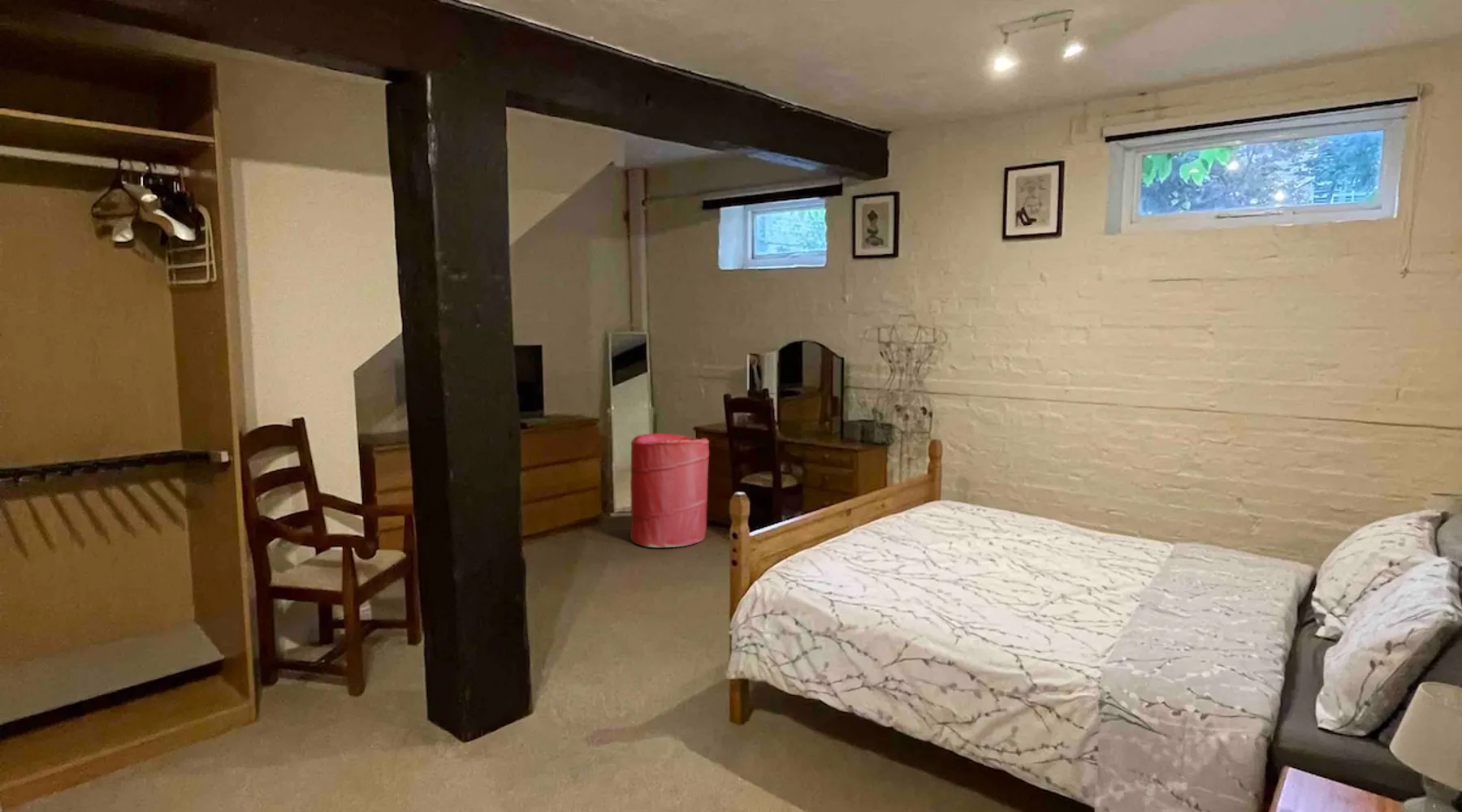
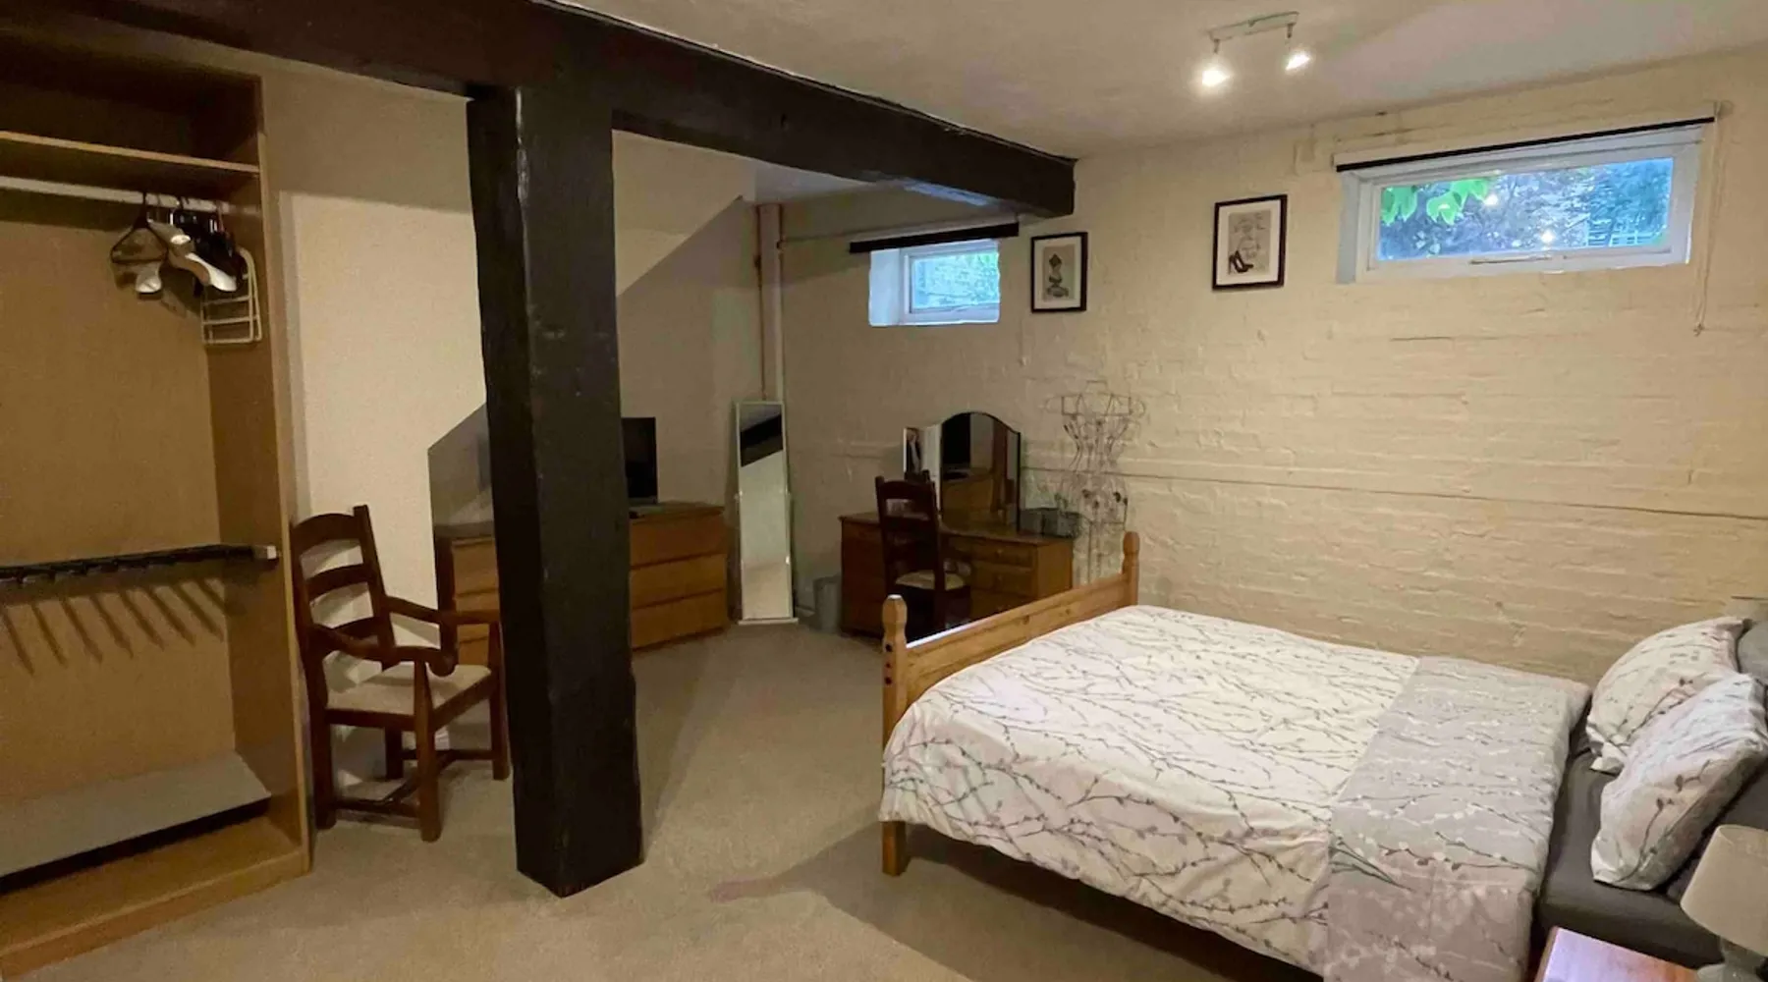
- laundry hamper (670, 486)
